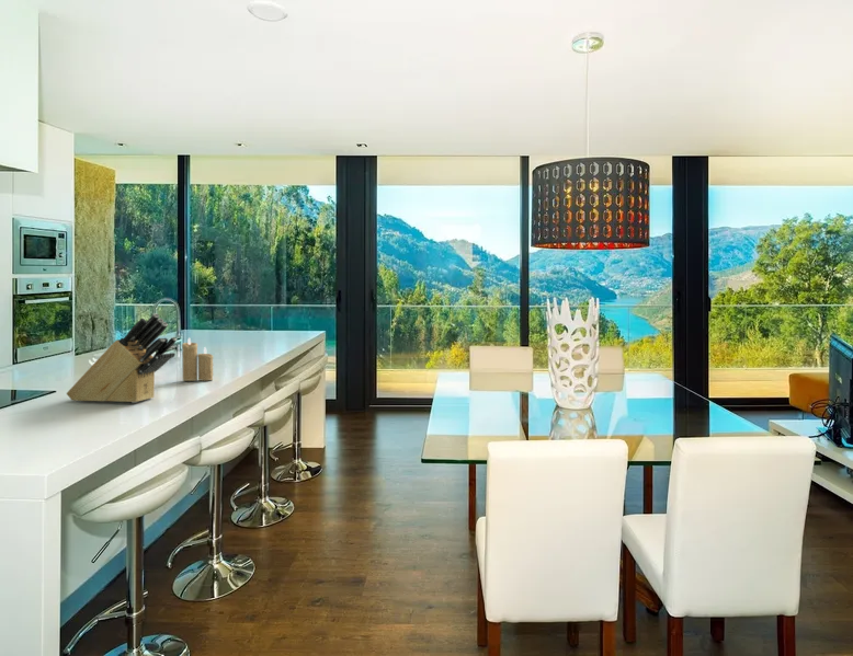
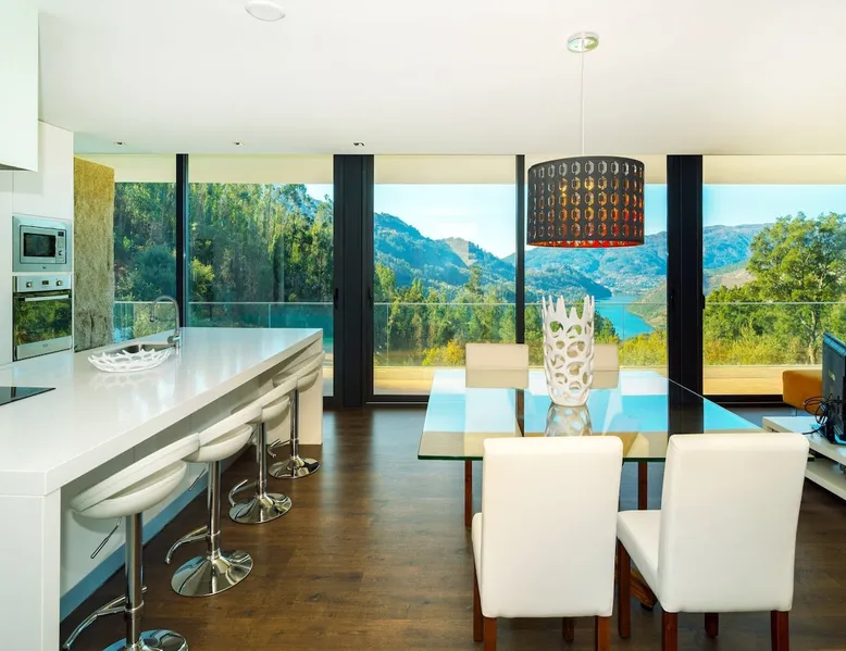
- knife block (123, 357)
- candle (196, 358)
